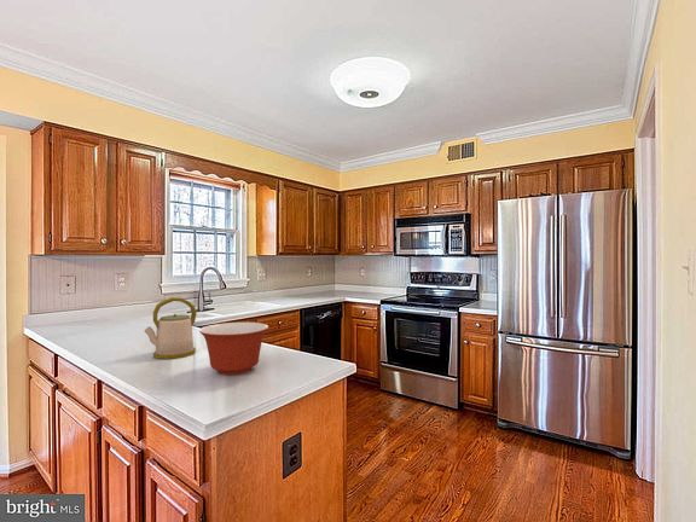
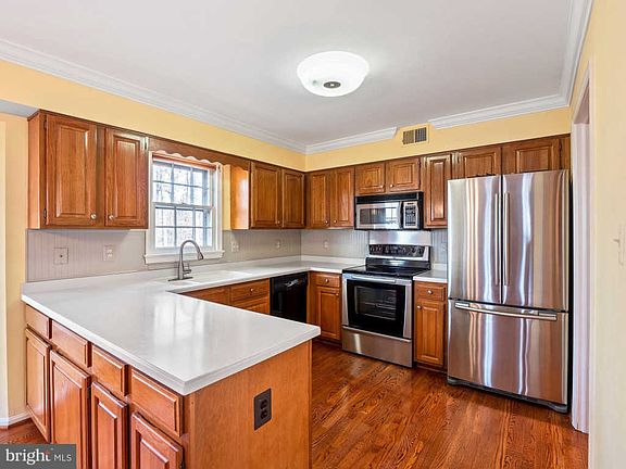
- kettle (170, 325)
- mixing bowl (234, 348)
